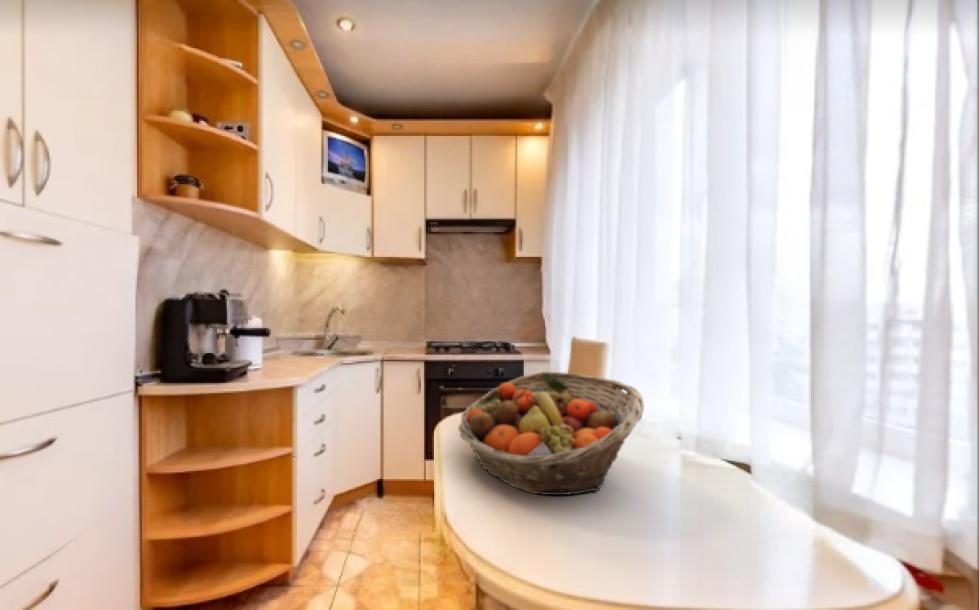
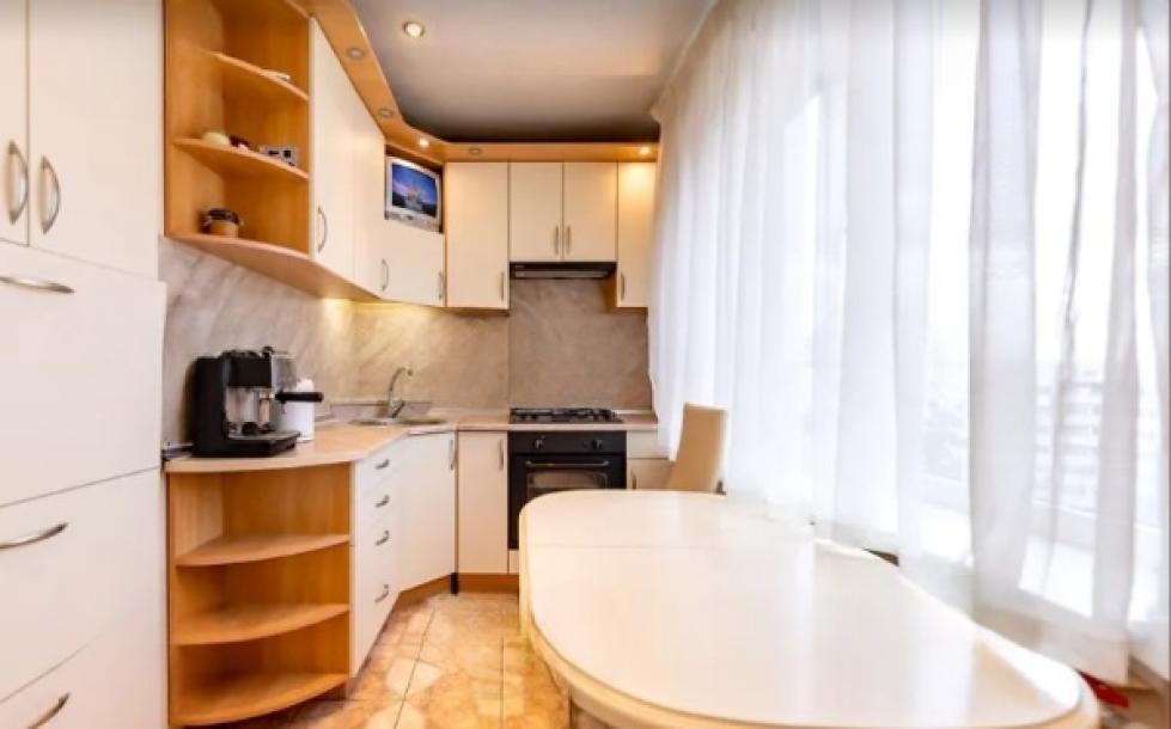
- fruit basket (545, 423)
